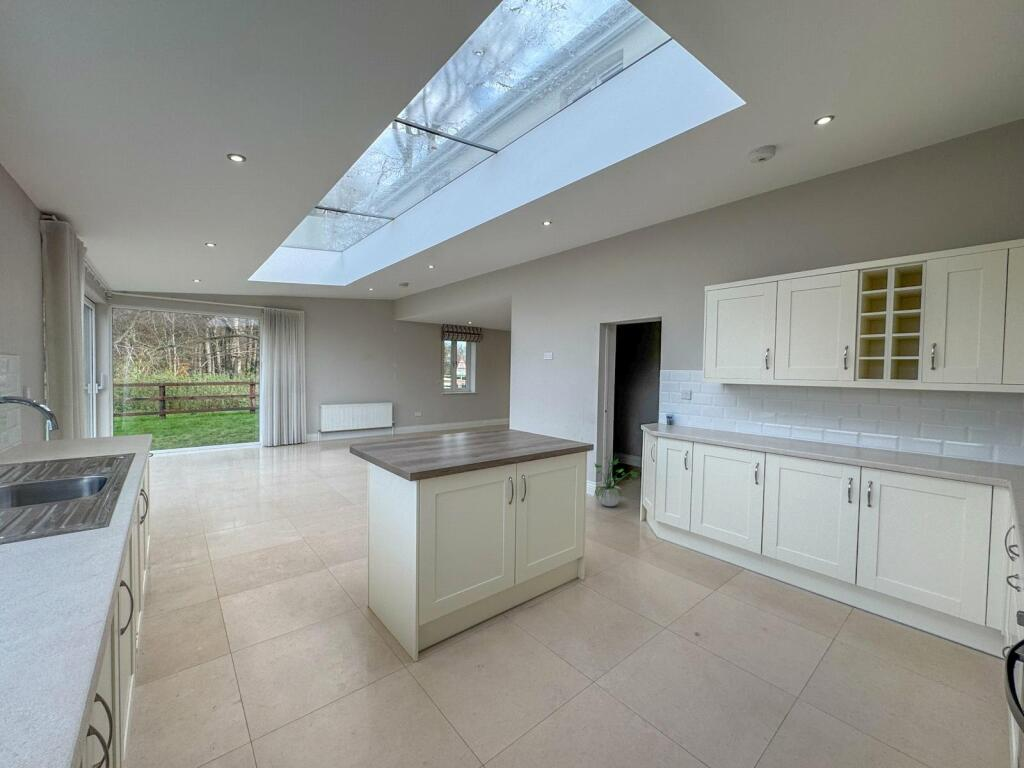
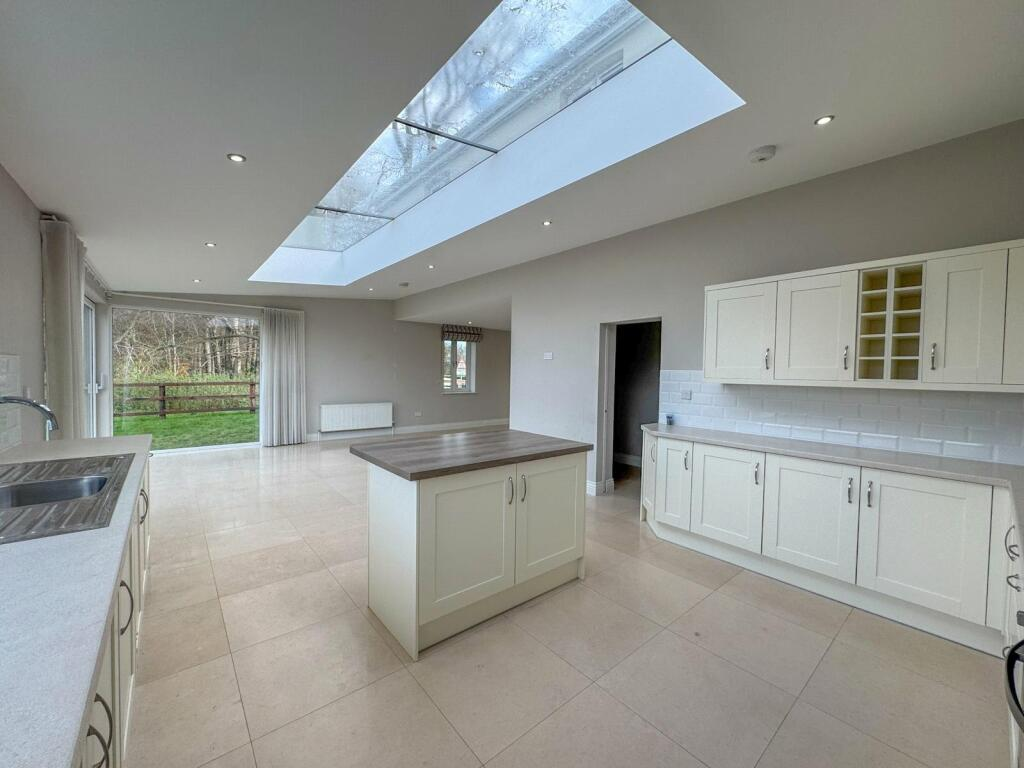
- potted plant (617, 478)
